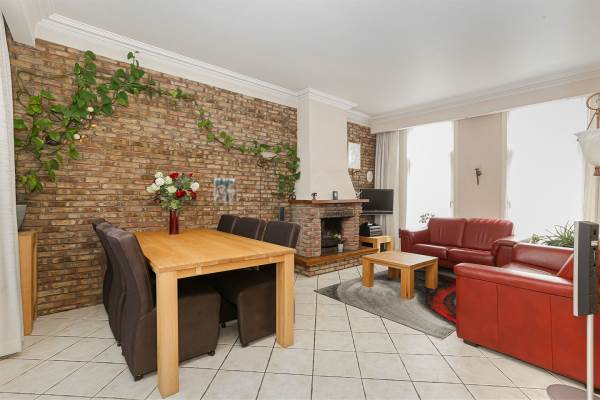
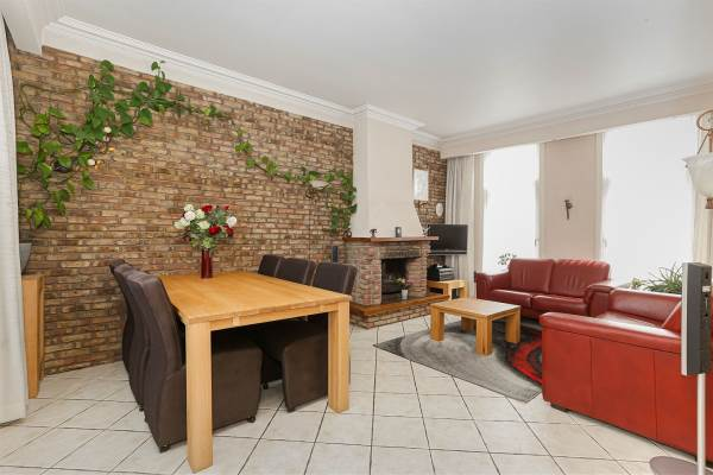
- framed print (225, 190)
